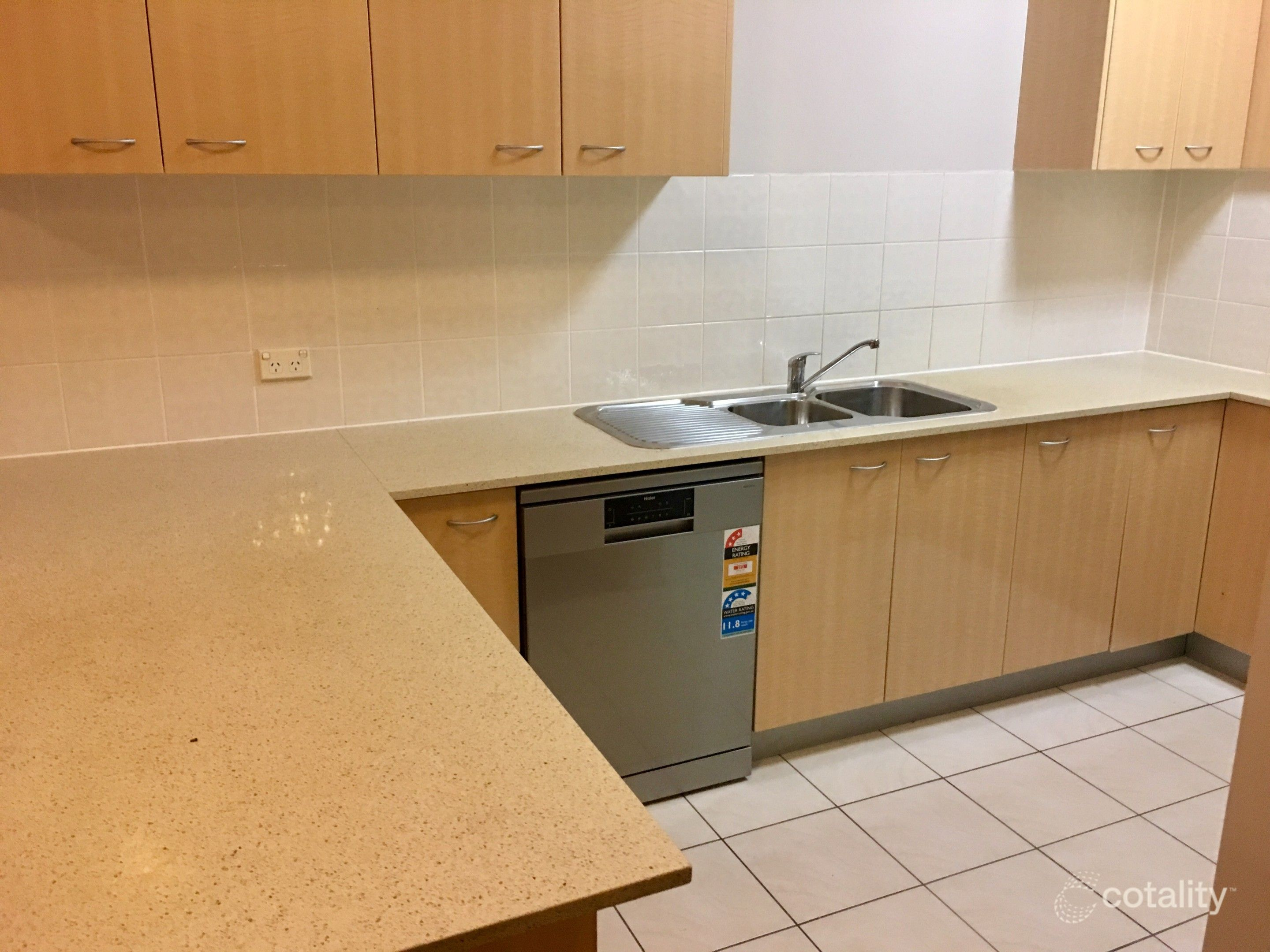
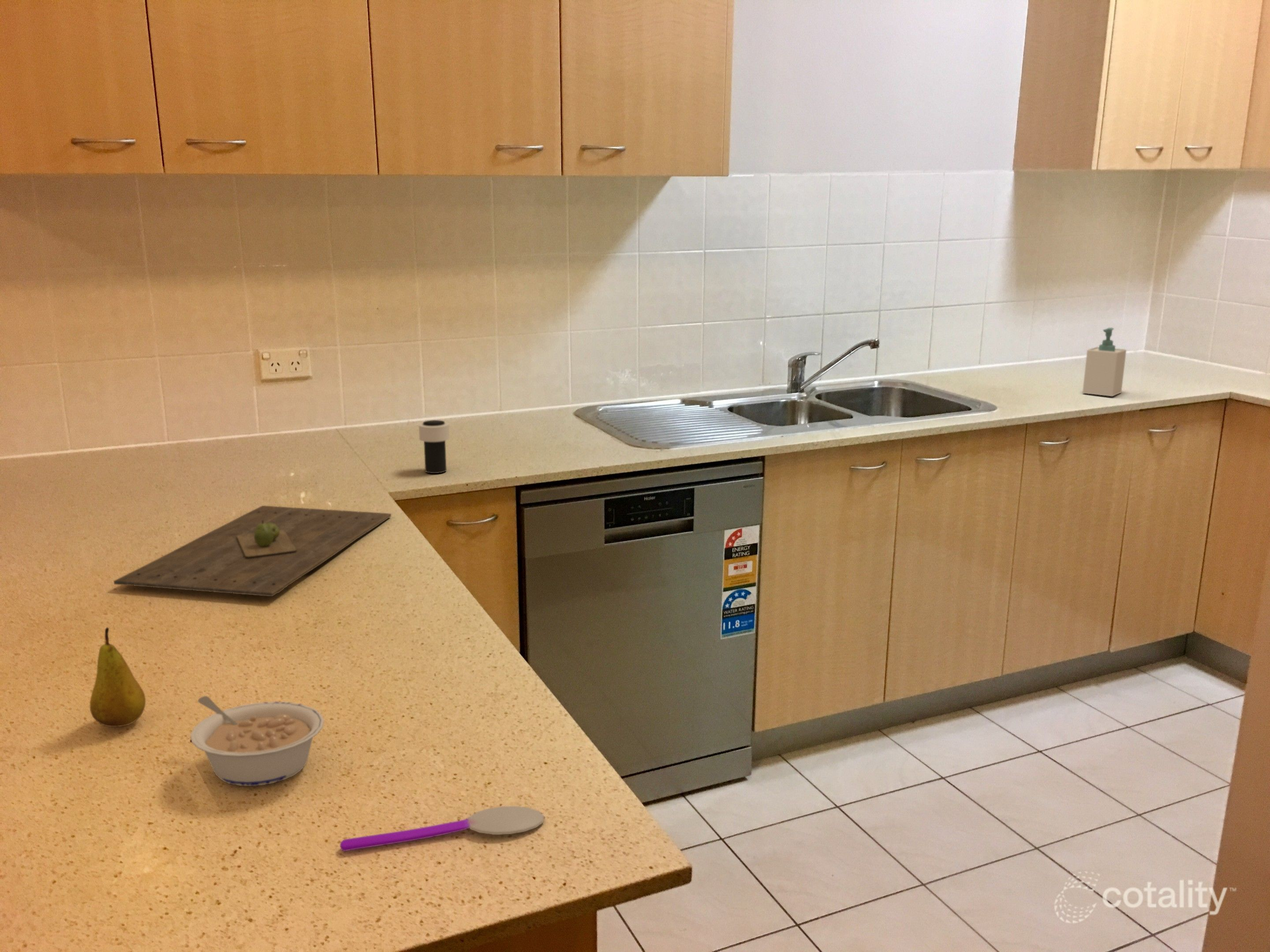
+ cup (435, 446)
+ spoon (444, 828)
+ cutting board (265, 533)
+ soap bottle (1105, 361)
+ legume (254, 743)
+ fruit (115, 676)
